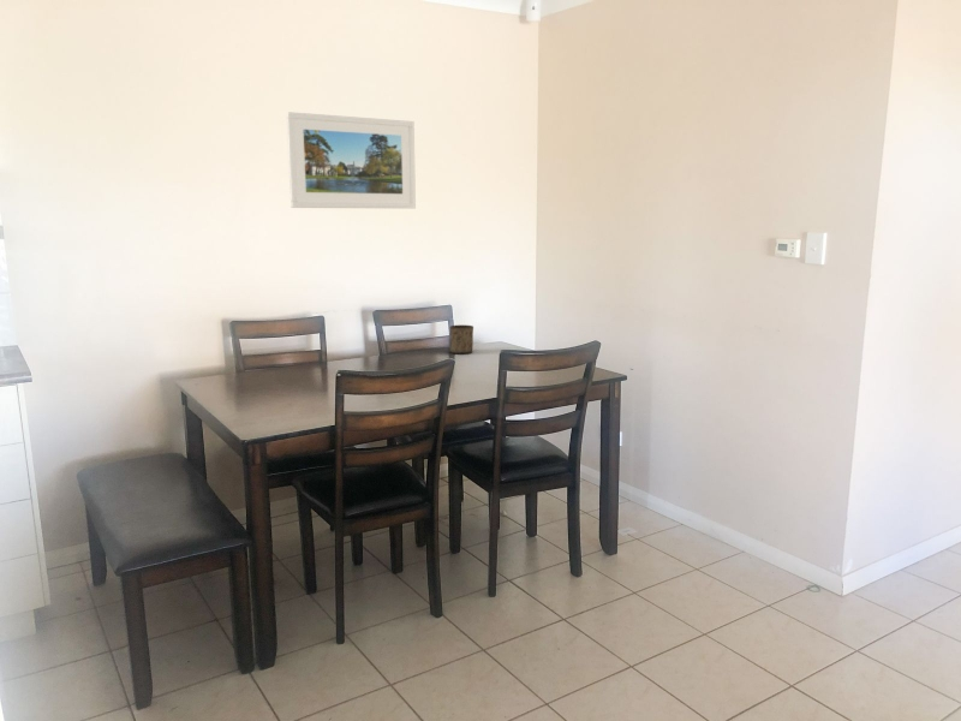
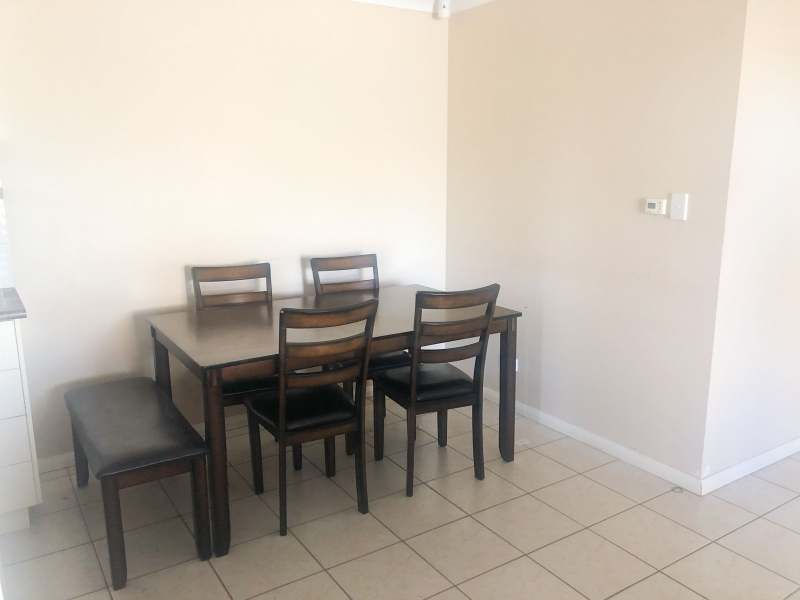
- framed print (354, 162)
- cup (461, 339)
